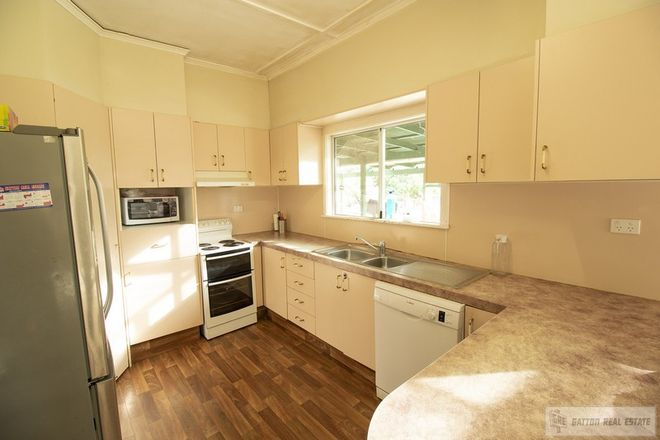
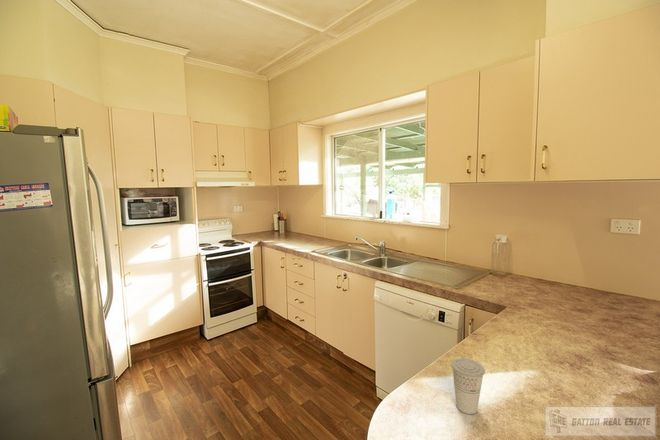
+ cup (467, 386)
